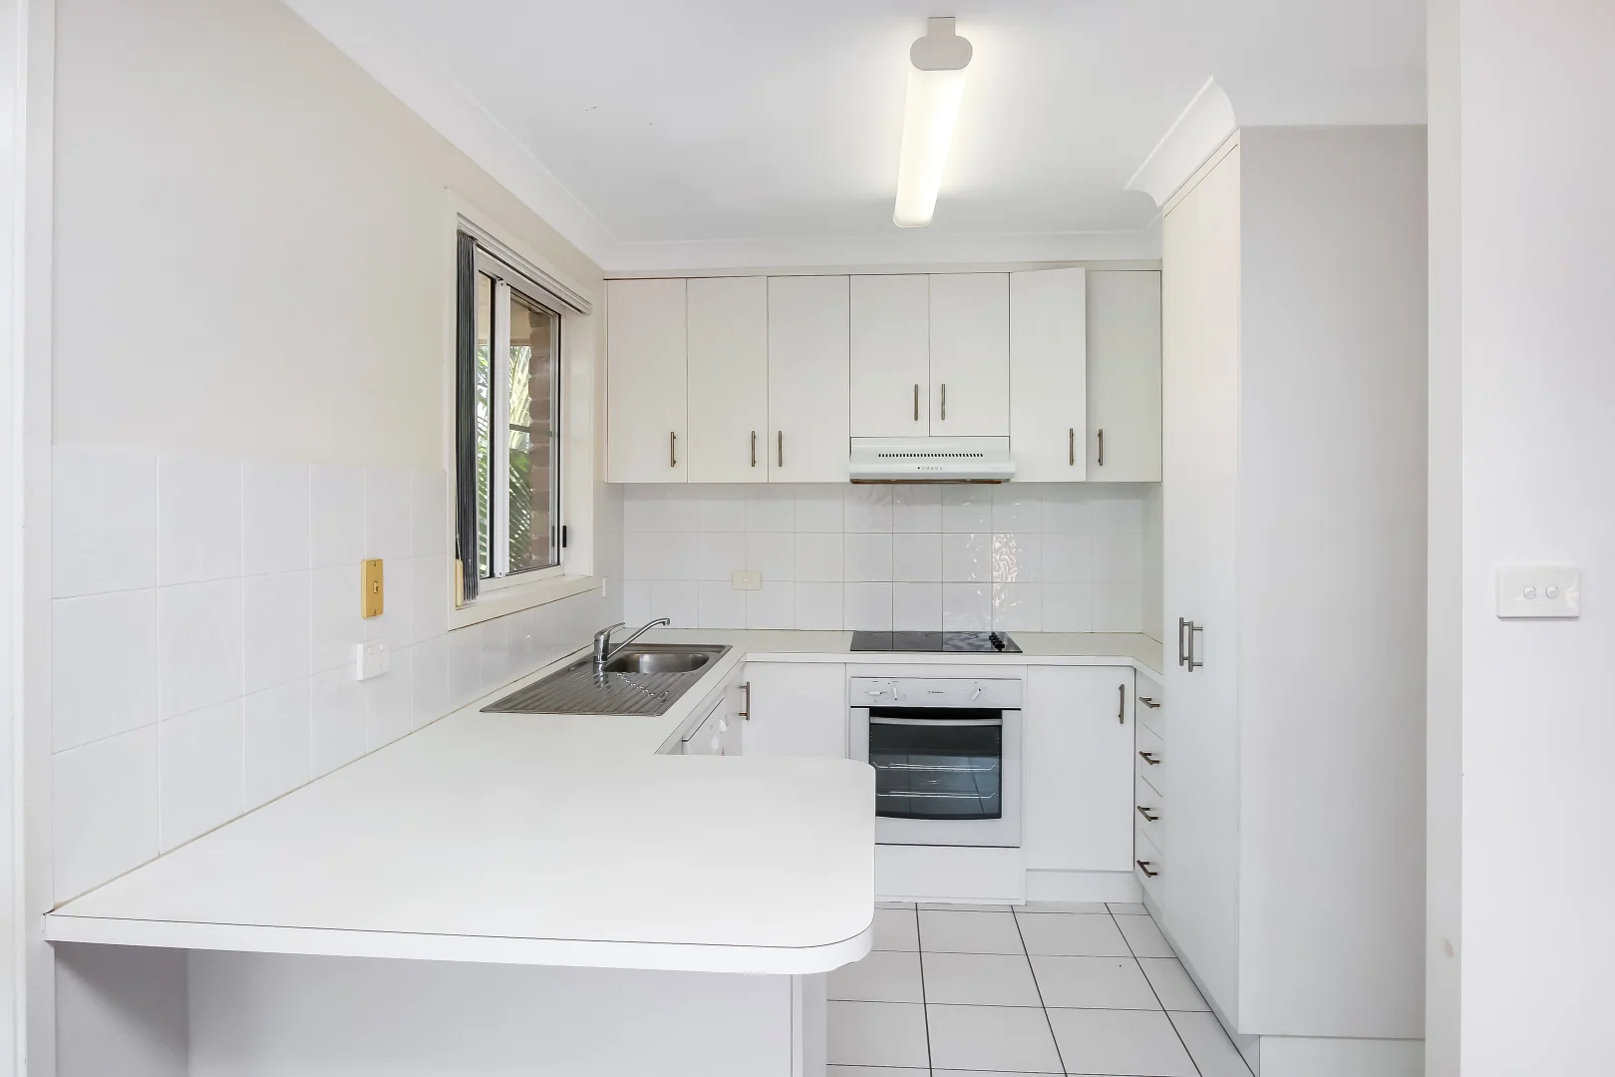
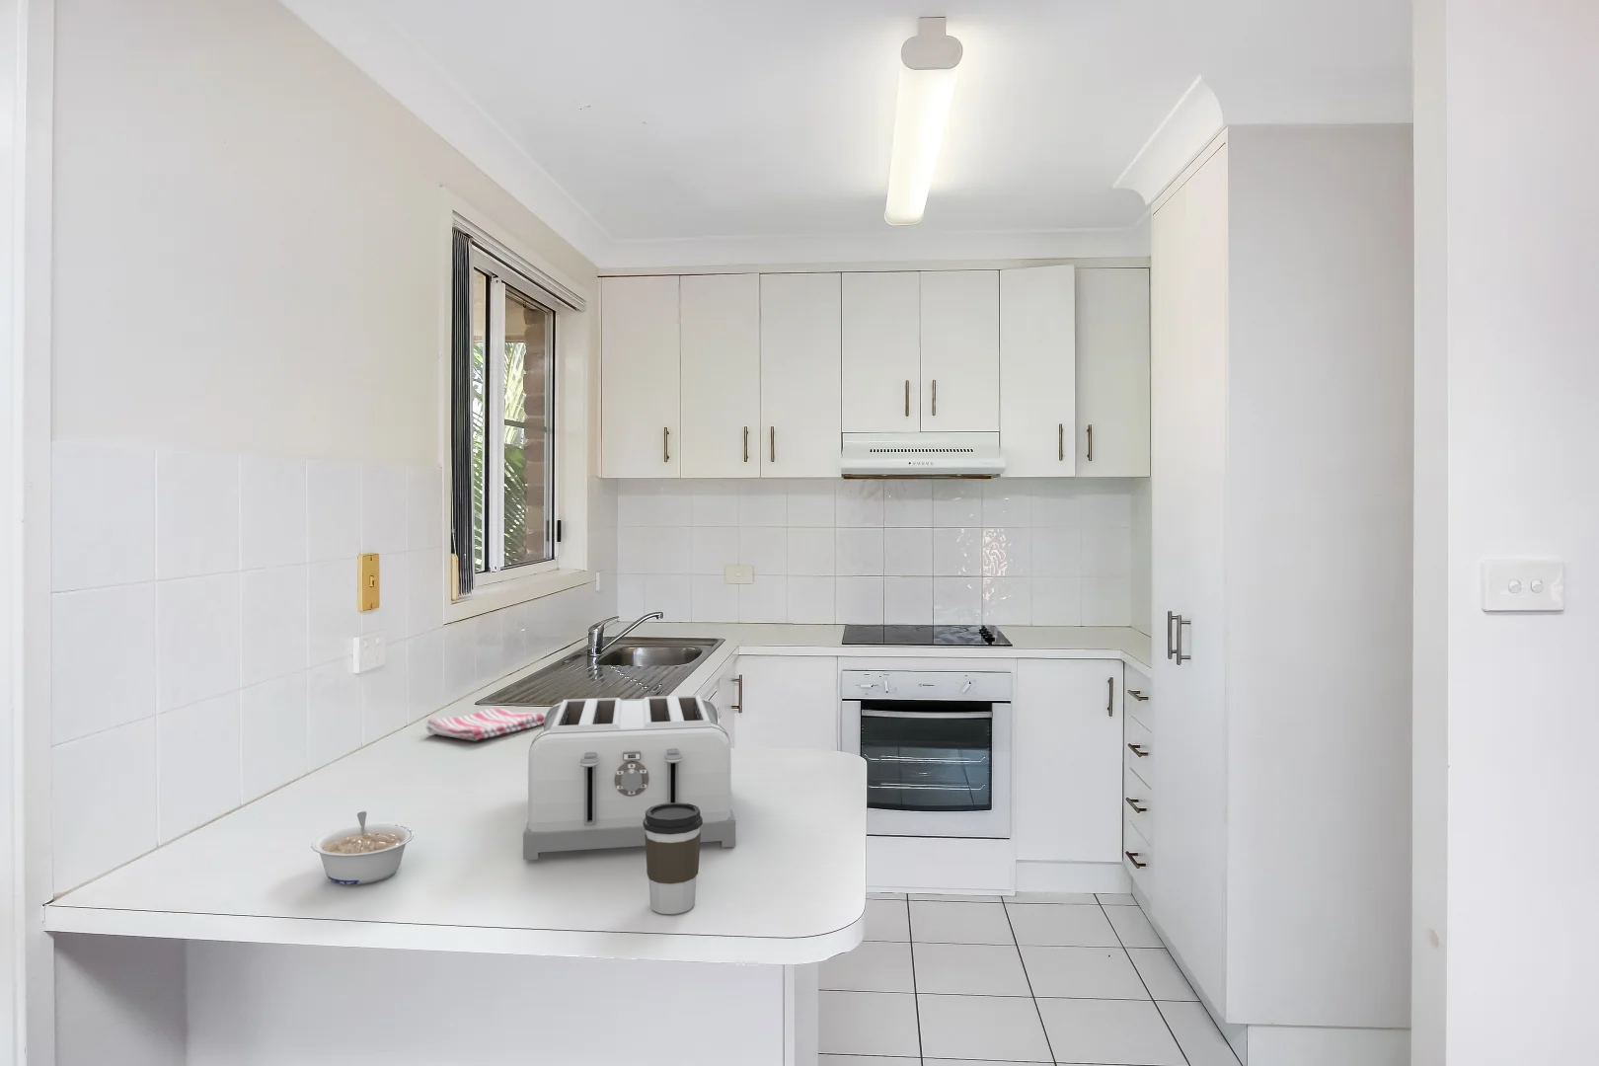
+ legume (360, 851)
+ toaster (632, 766)
+ dish towel (489, 721)
+ coffee cup (672, 858)
